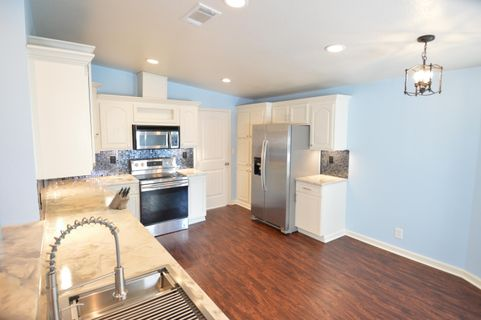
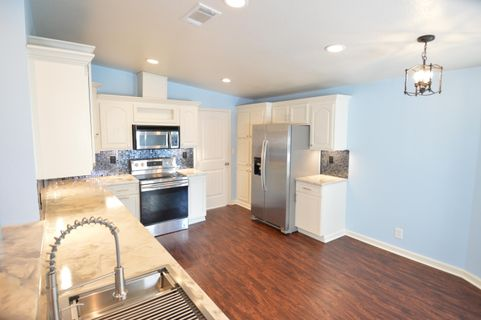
- knife block (120, 196)
